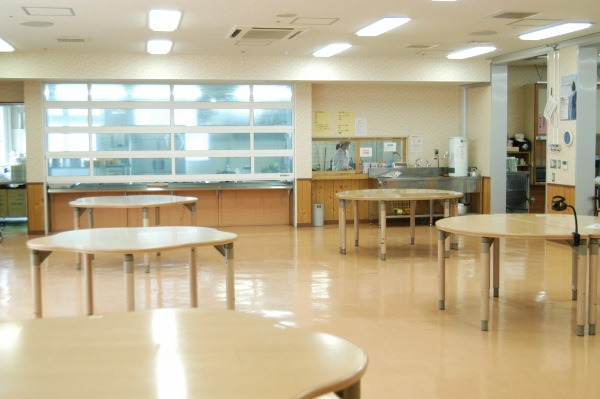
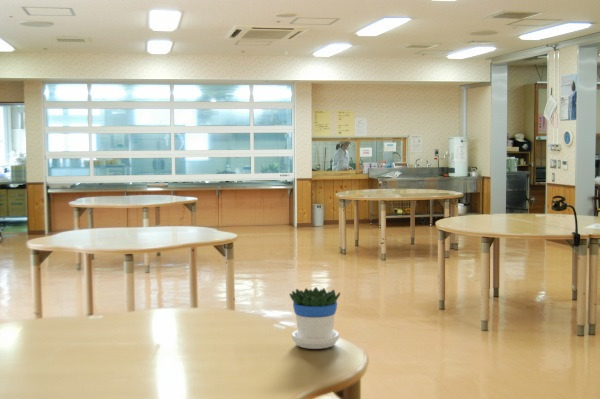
+ flowerpot (315, 318)
